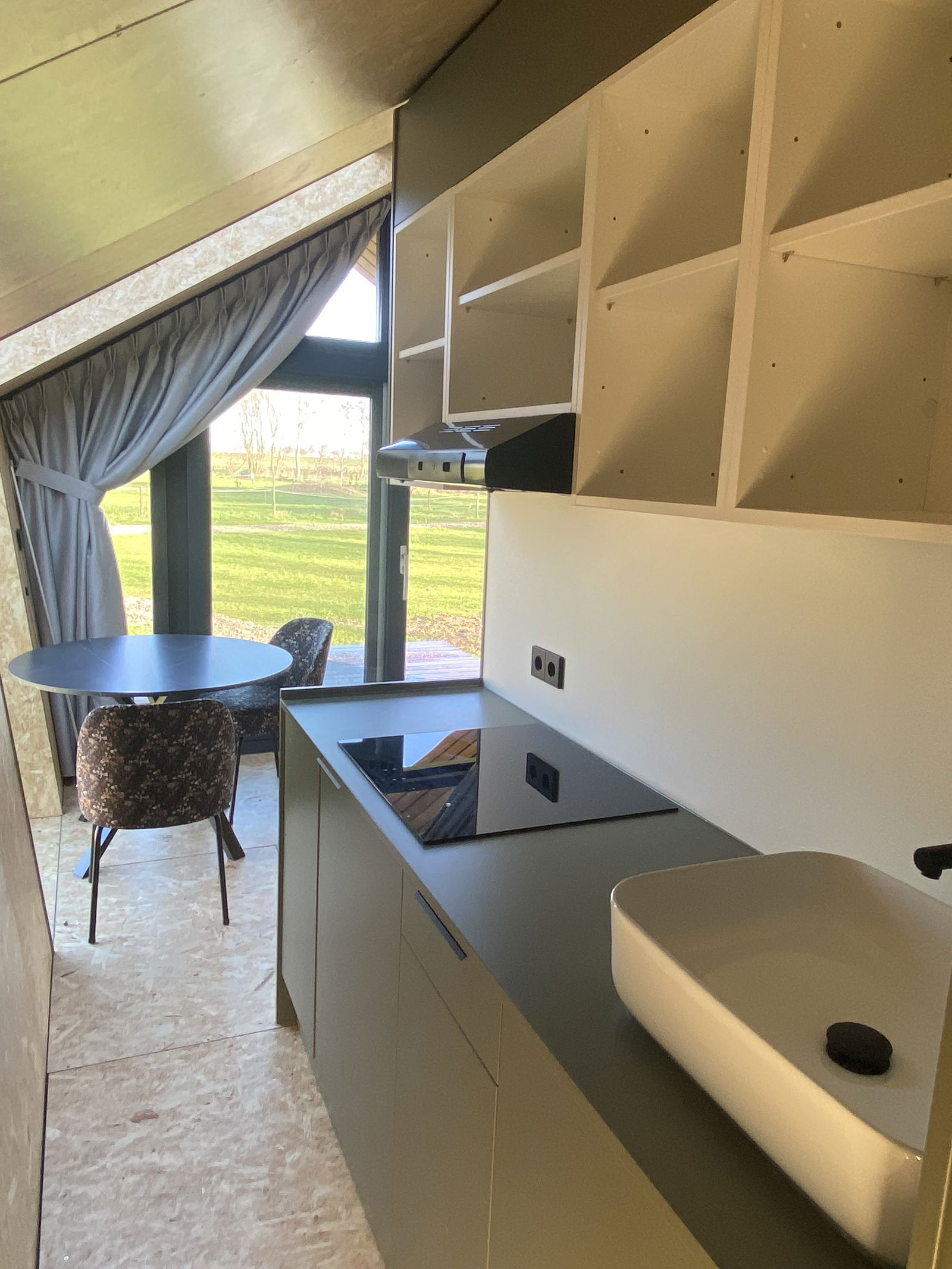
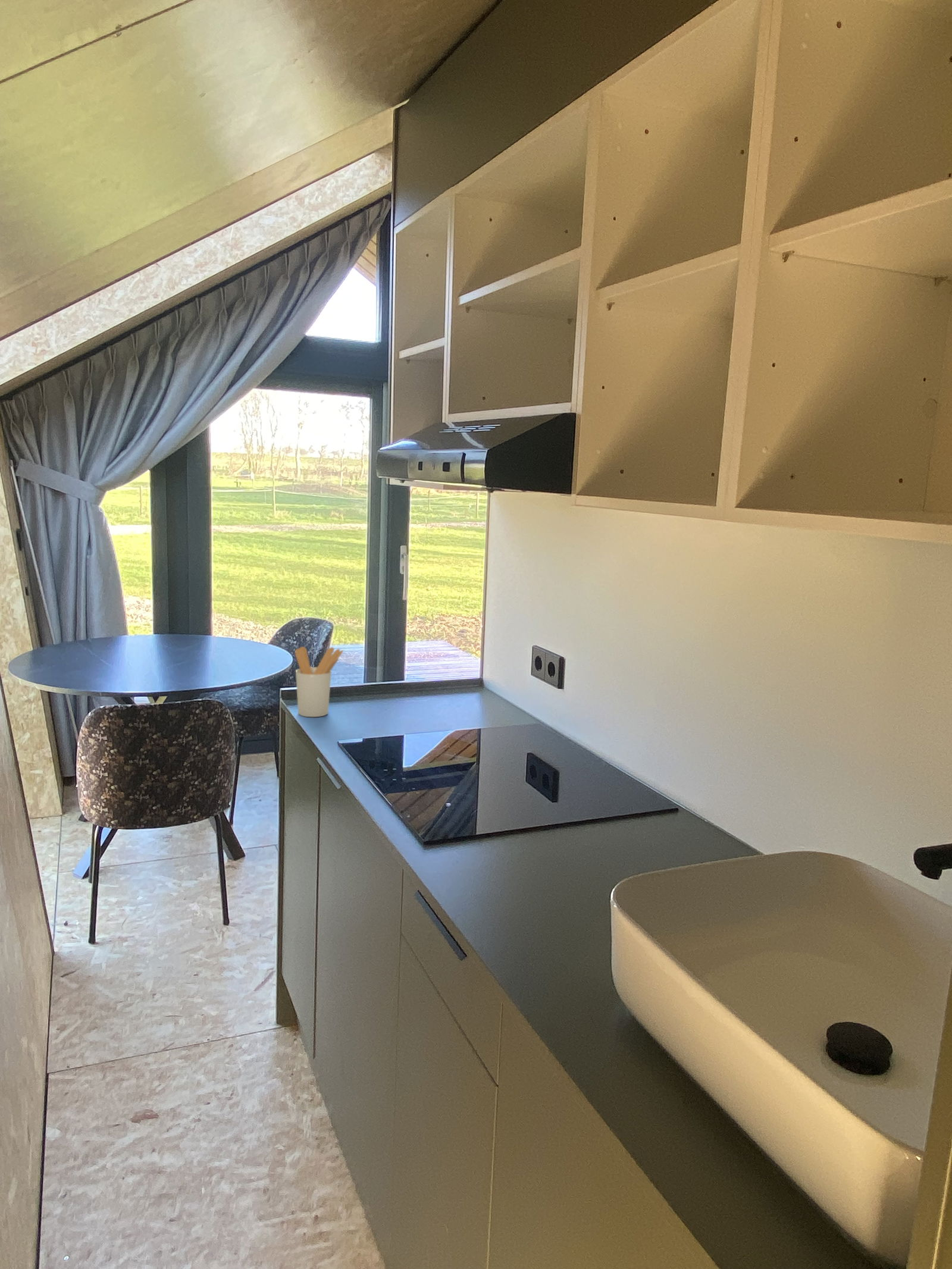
+ utensil holder (320, 680)
